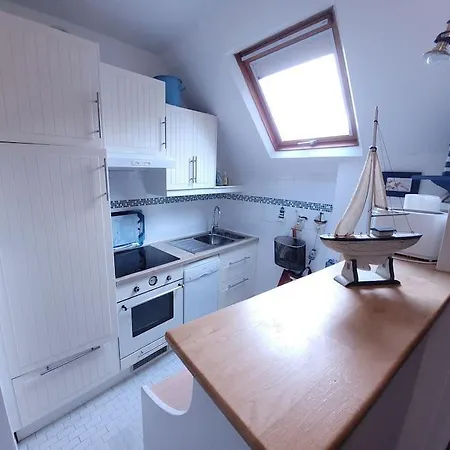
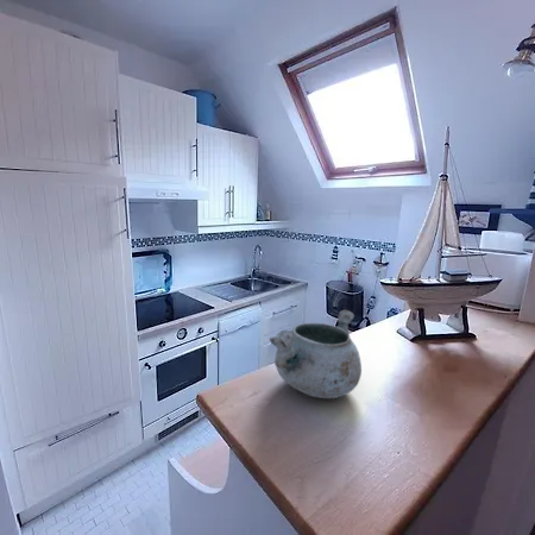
+ decorative bowl (319, 353)
